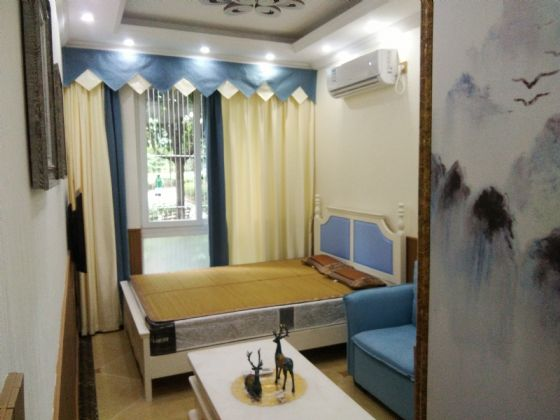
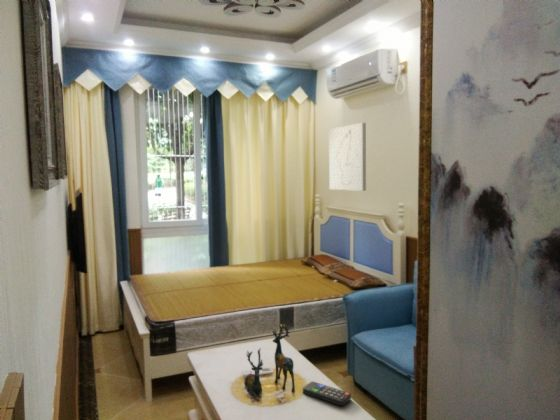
+ remote control (326, 392)
+ wall art (346, 158)
